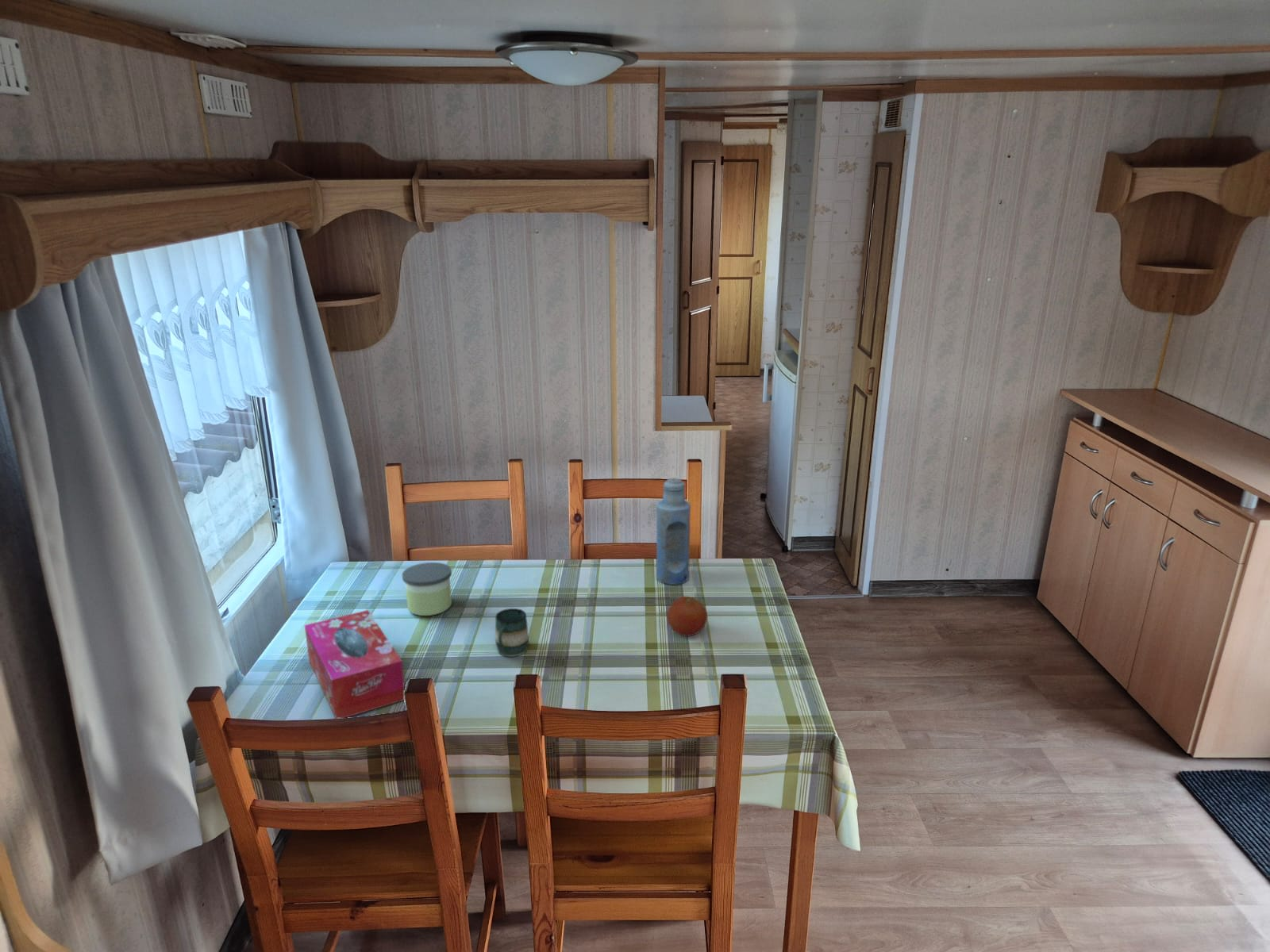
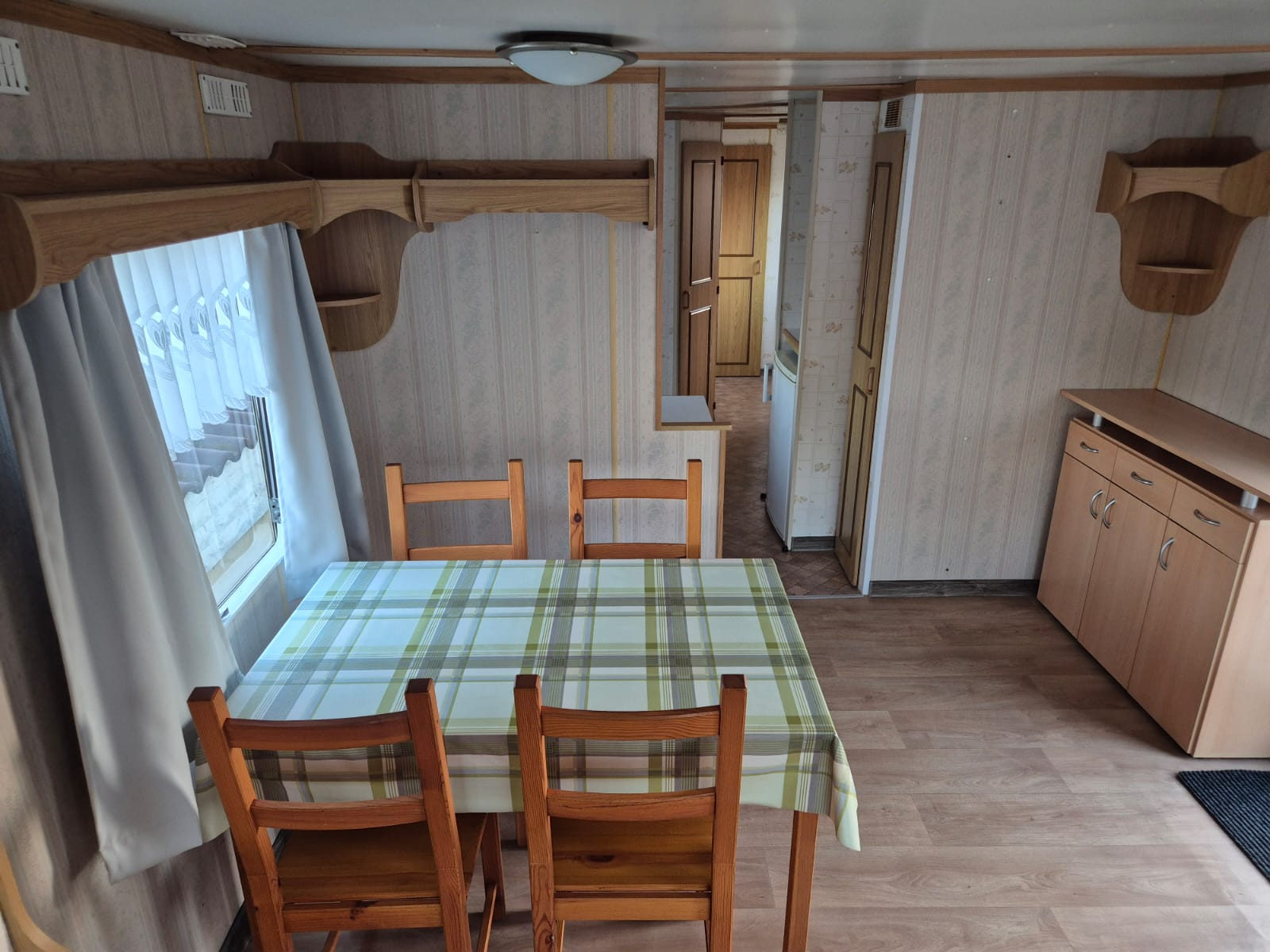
- candle (428, 589)
- fruit (687, 615)
- mug (509, 635)
- tissue box (353, 661)
- bottle (673, 529)
